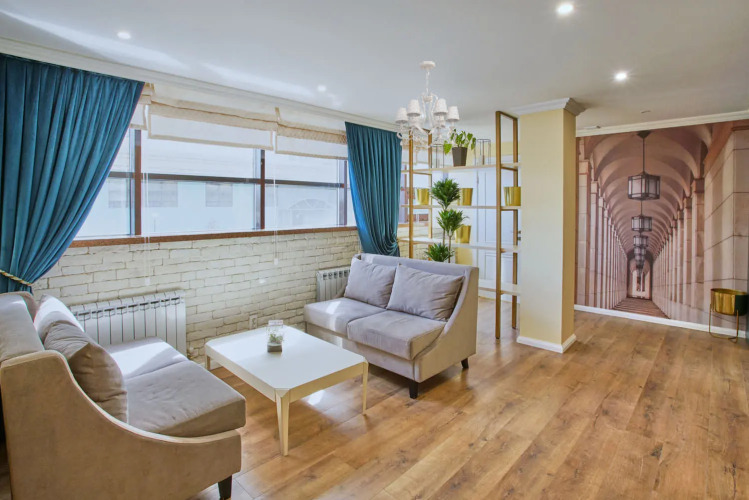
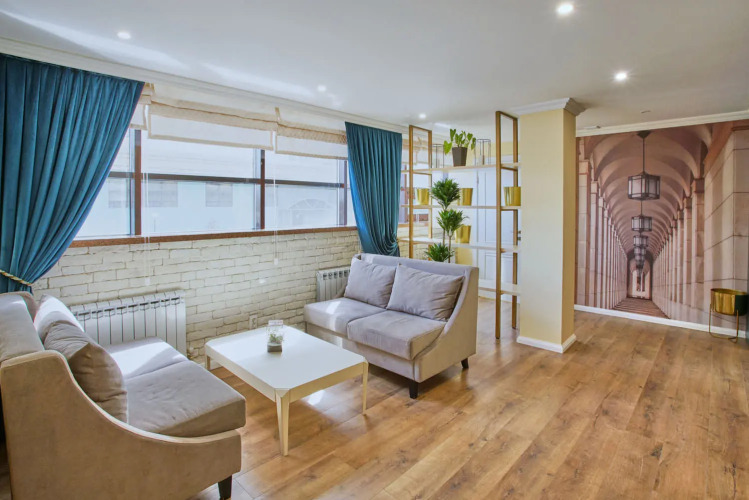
- chandelier (427, 104)
